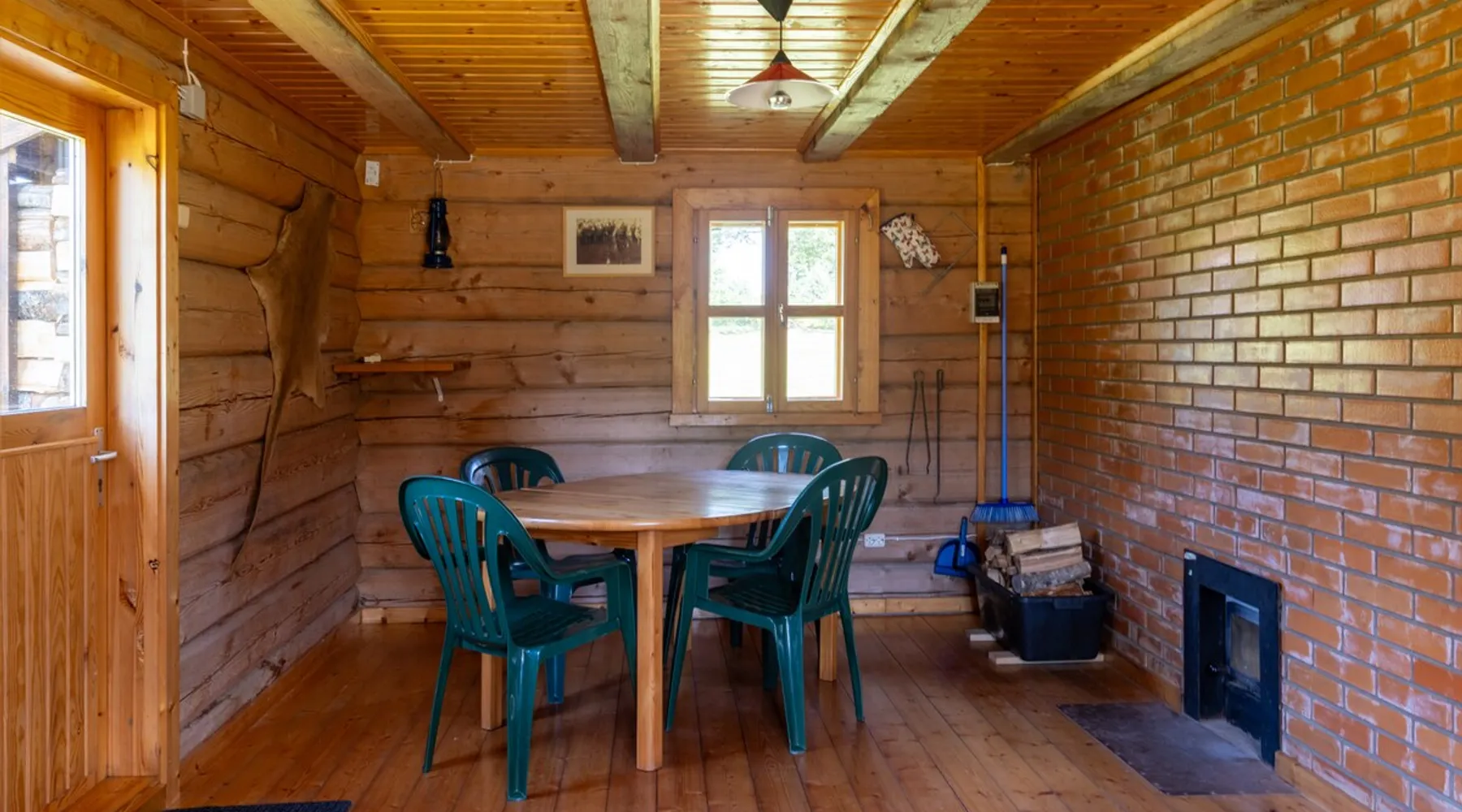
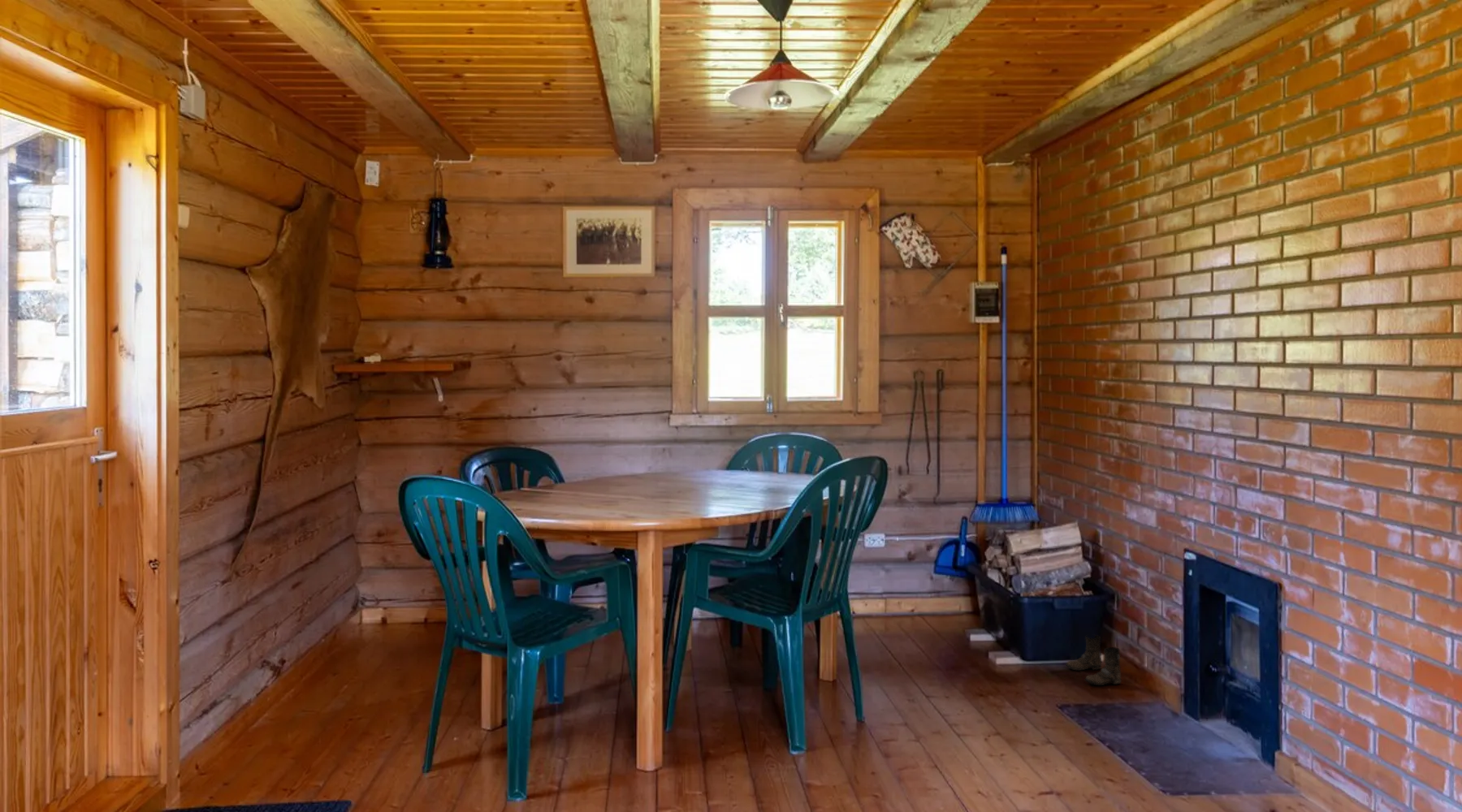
+ boots (1092, 659)
